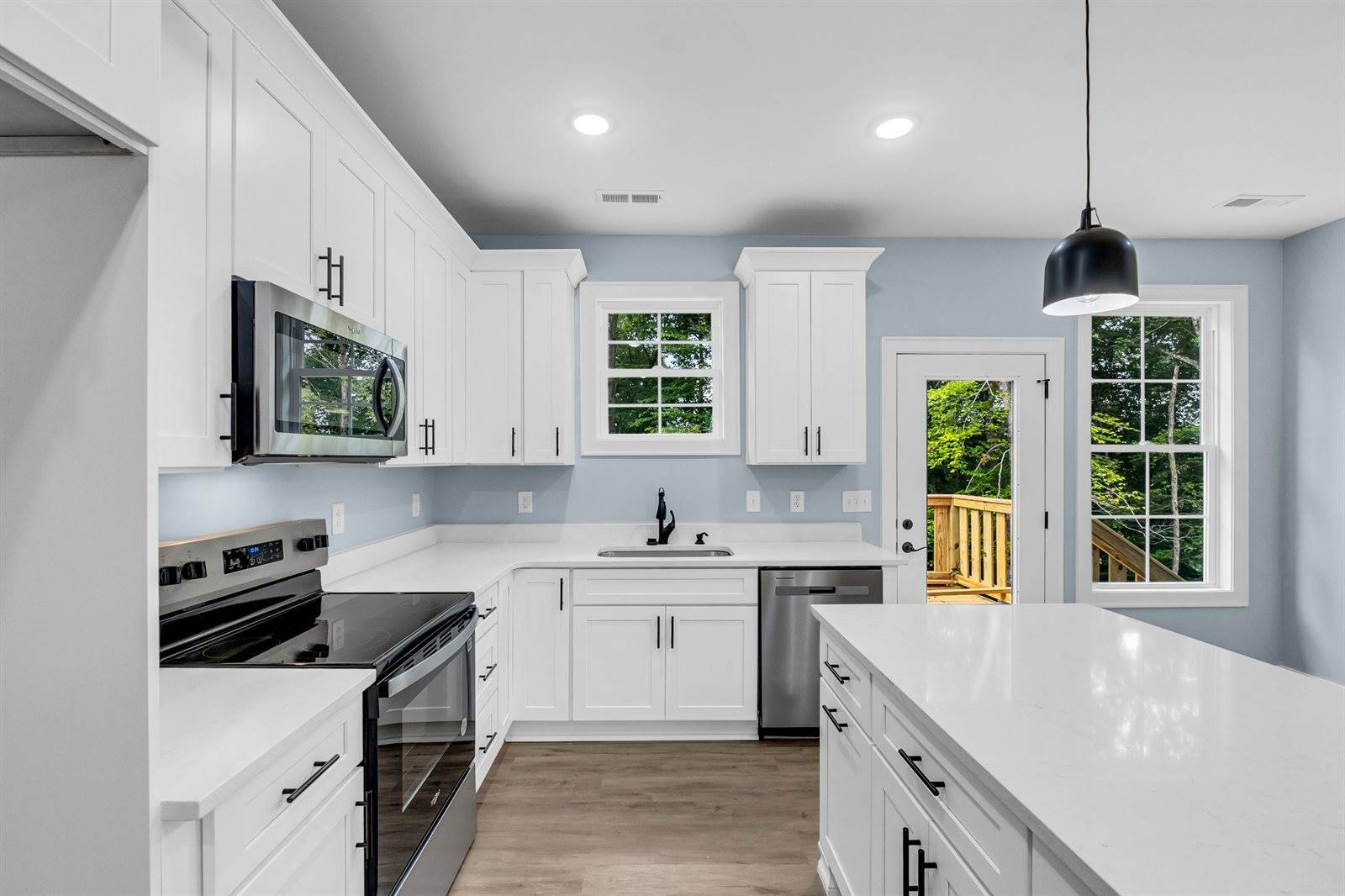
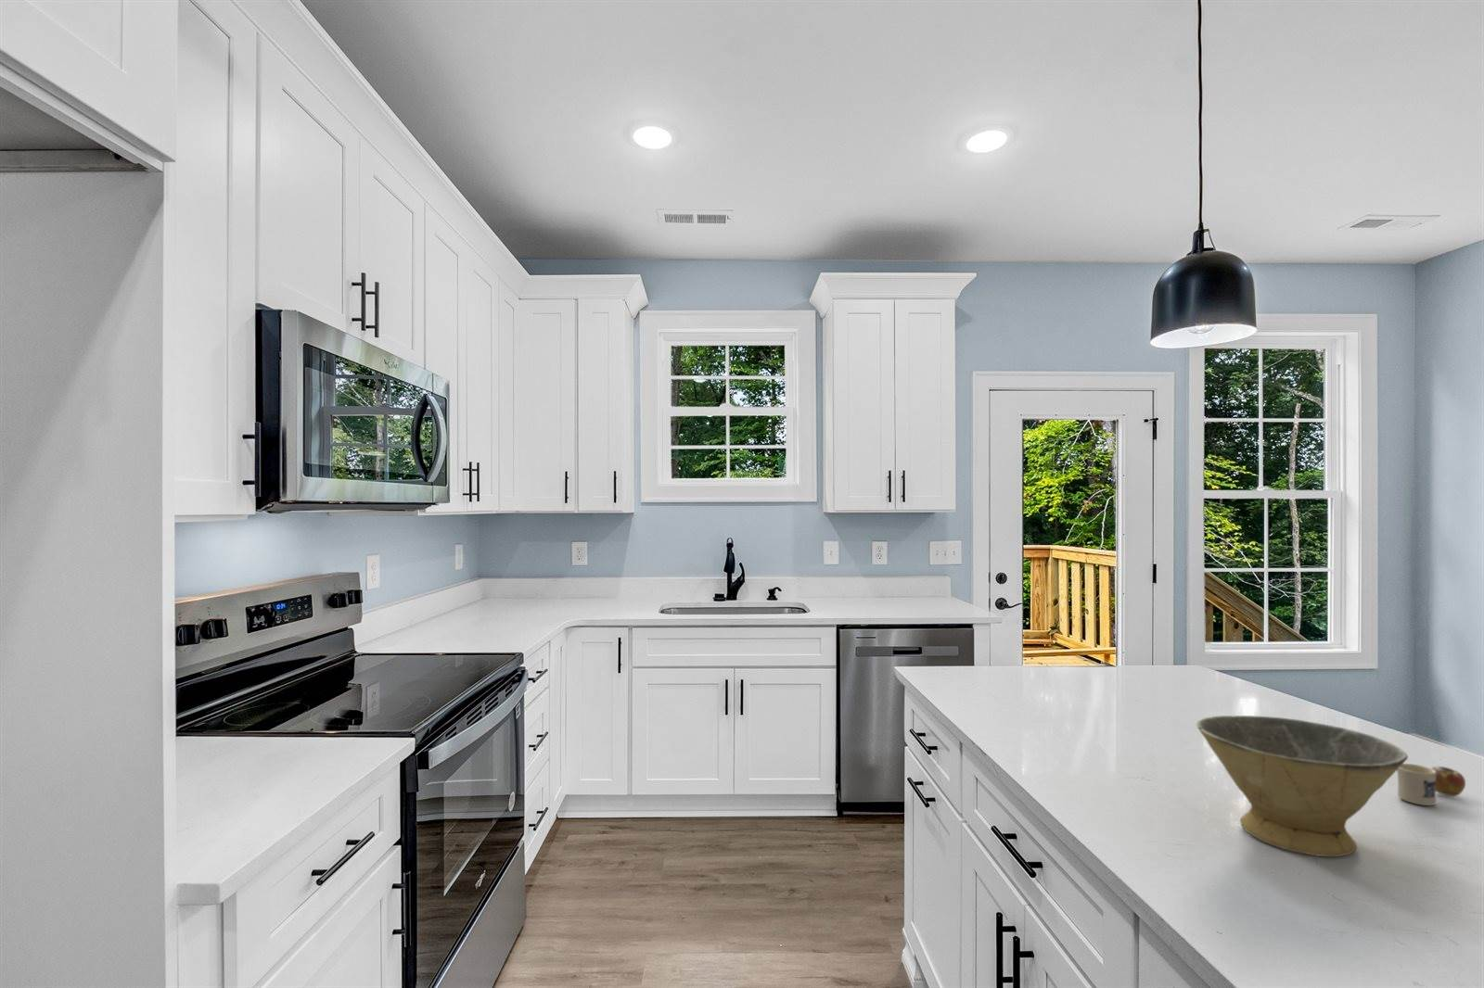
+ mug (1431, 782)
+ bowl (1295, 785)
